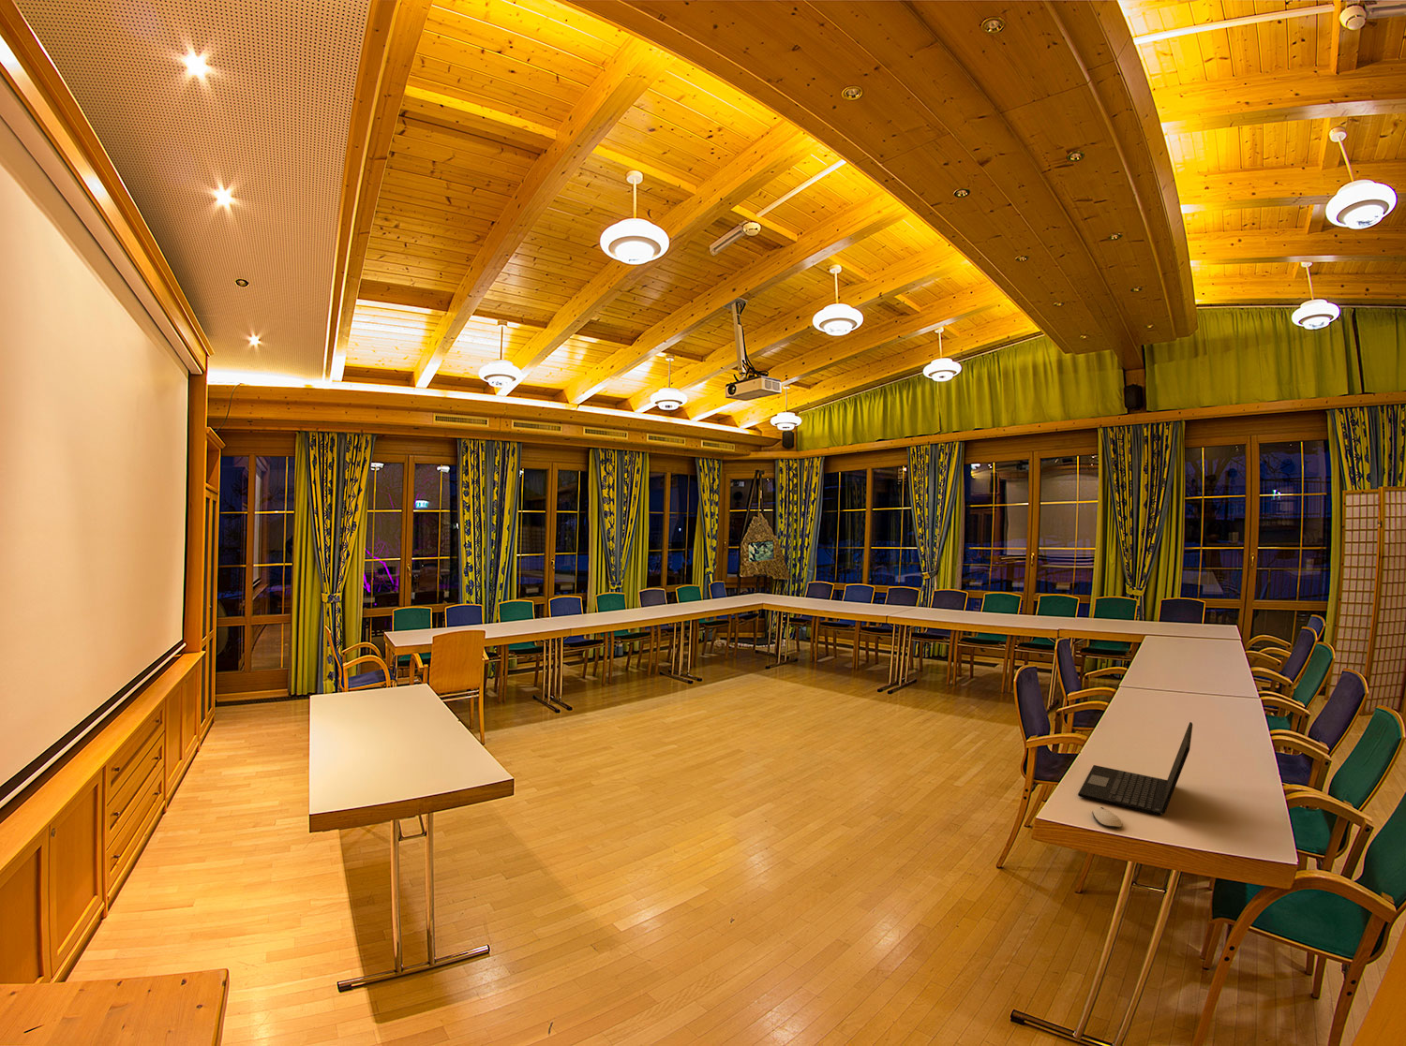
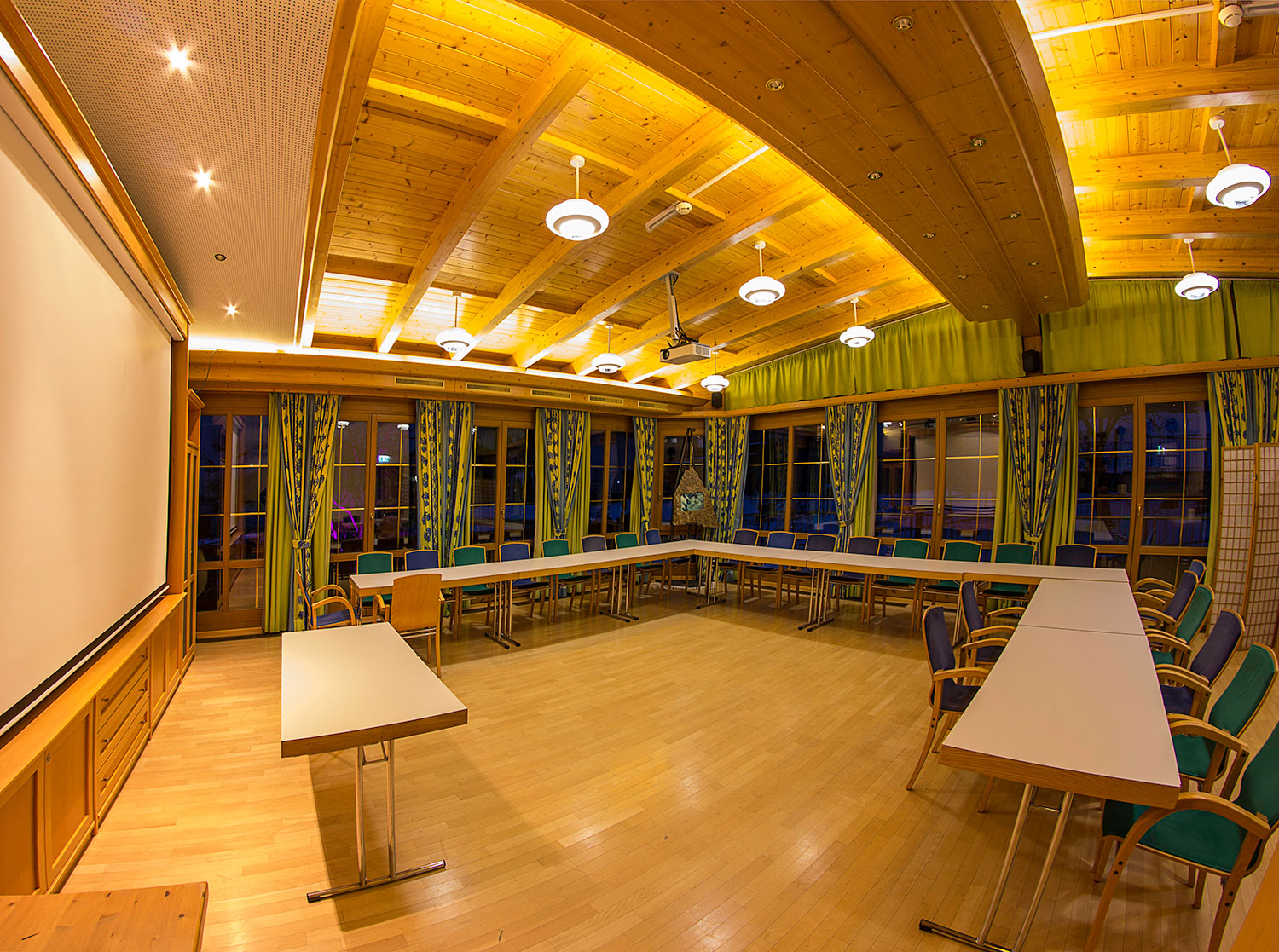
- computer mouse (1106, 815)
- laptop (1131, 772)
